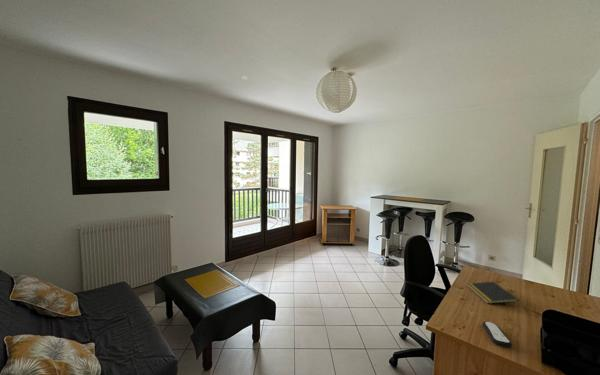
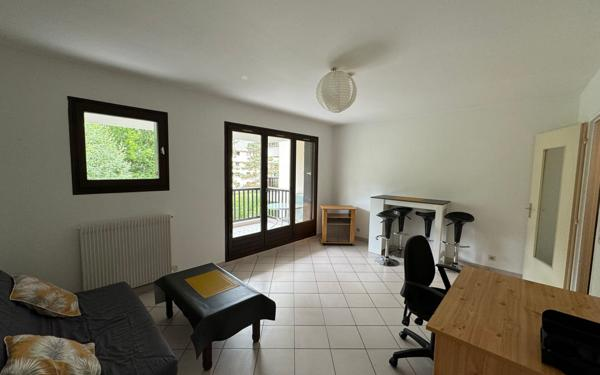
- remote control (495, 332)
- notepad (490, 291)
